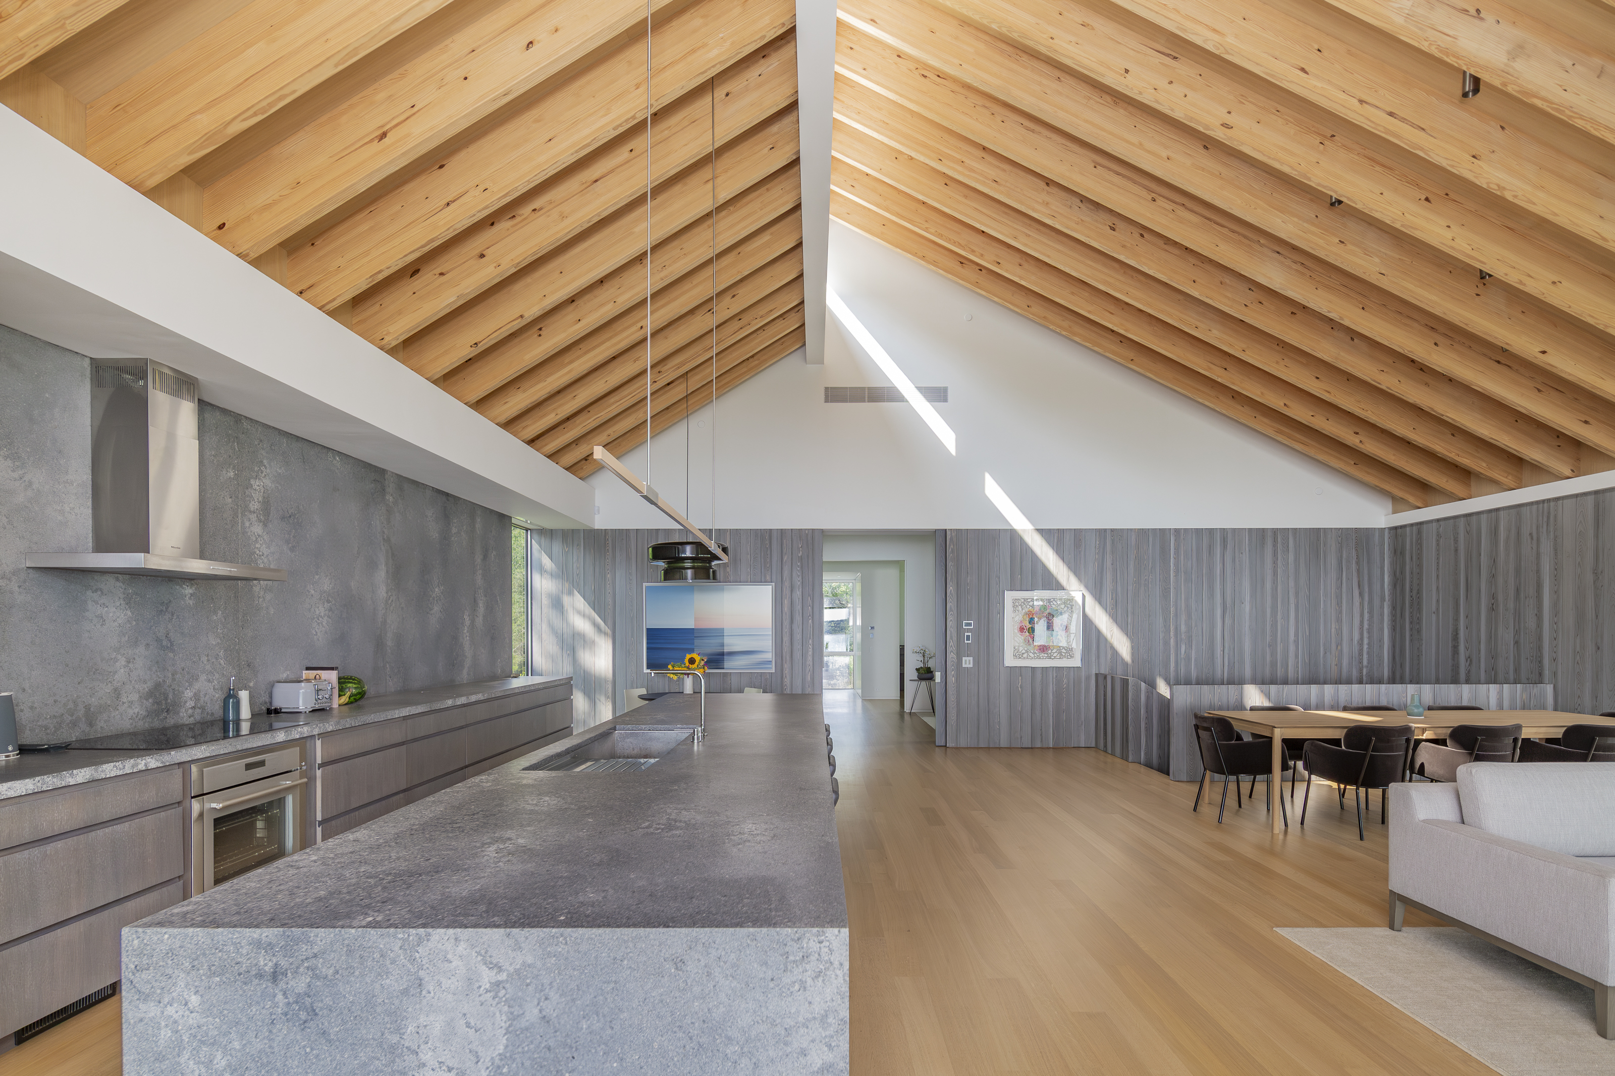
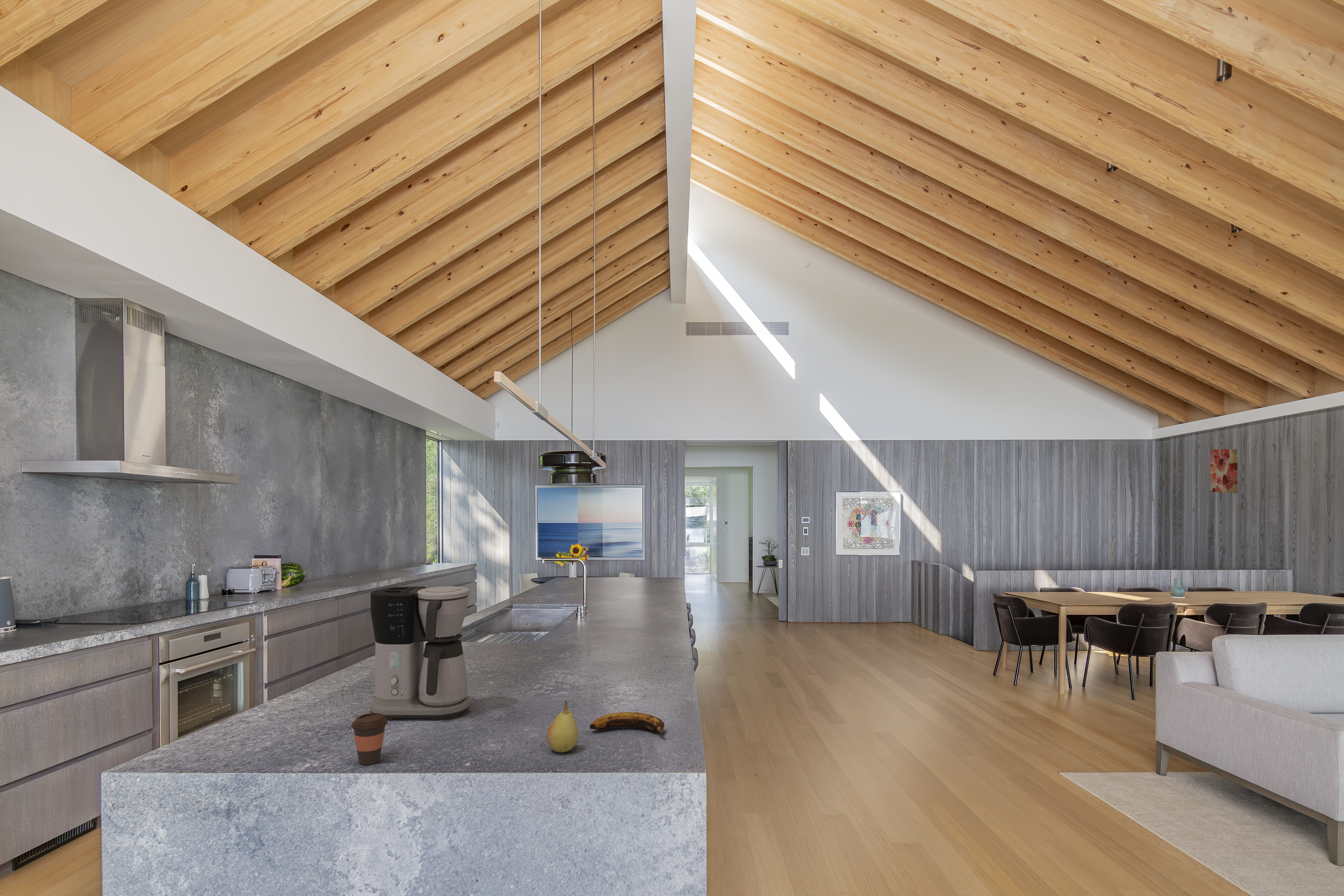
+ coffee cup (369, 739)
+ coffee maker (418, 652)
+ fruit (562, 725)
+ wall art (1223, 471)
+ banana (629, 724)
